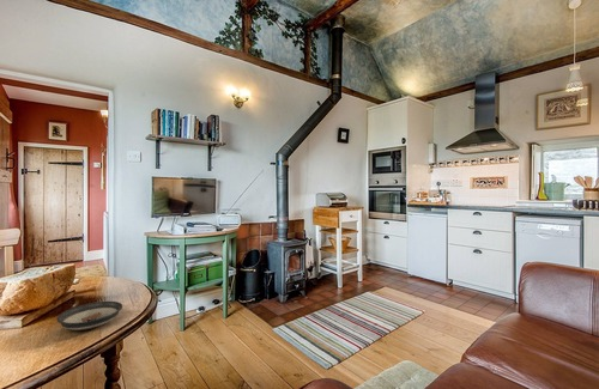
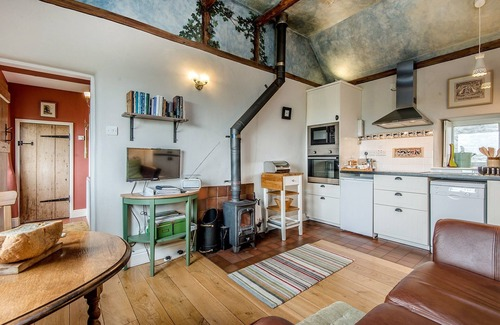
- saucer (91, 317)
